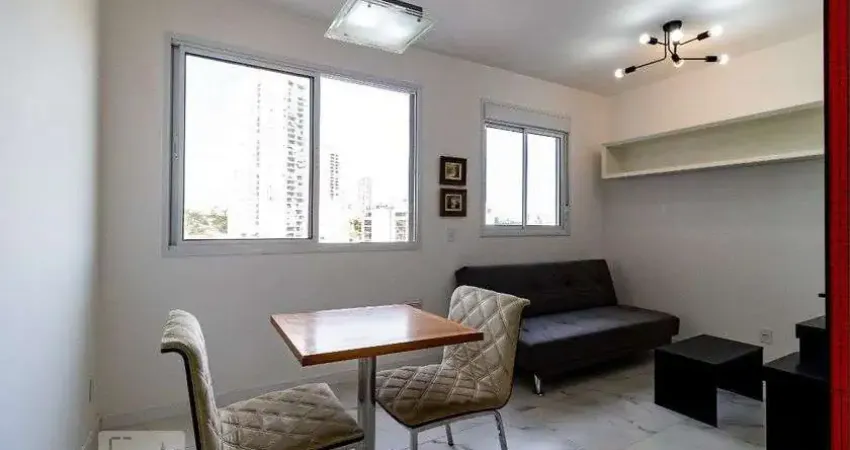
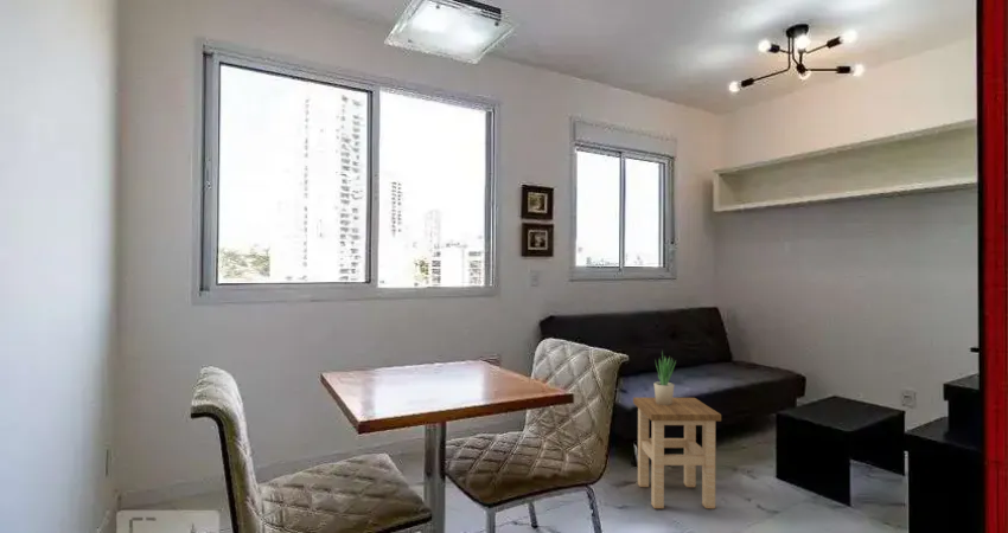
+ potted plant (665, 375)
+ stool (674, 447)
